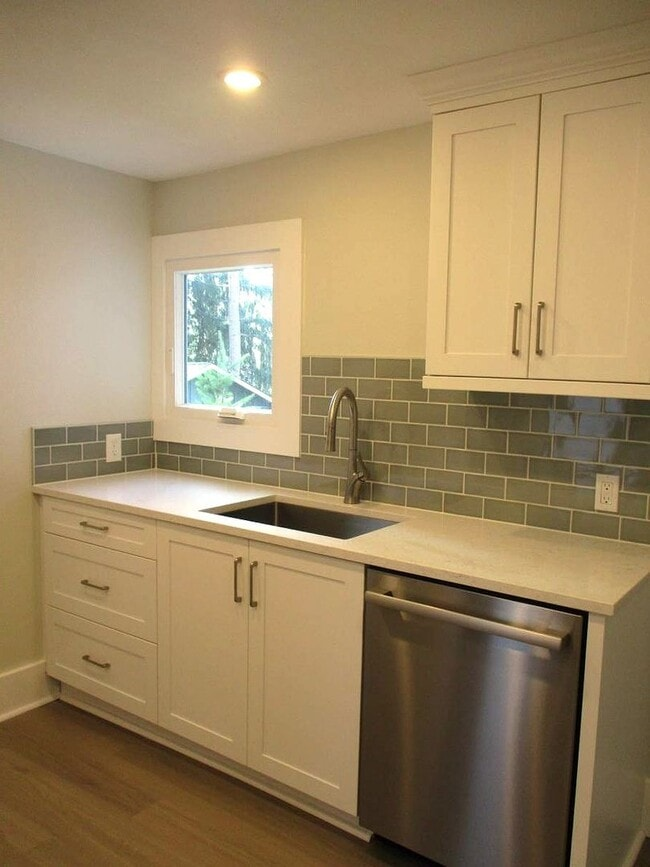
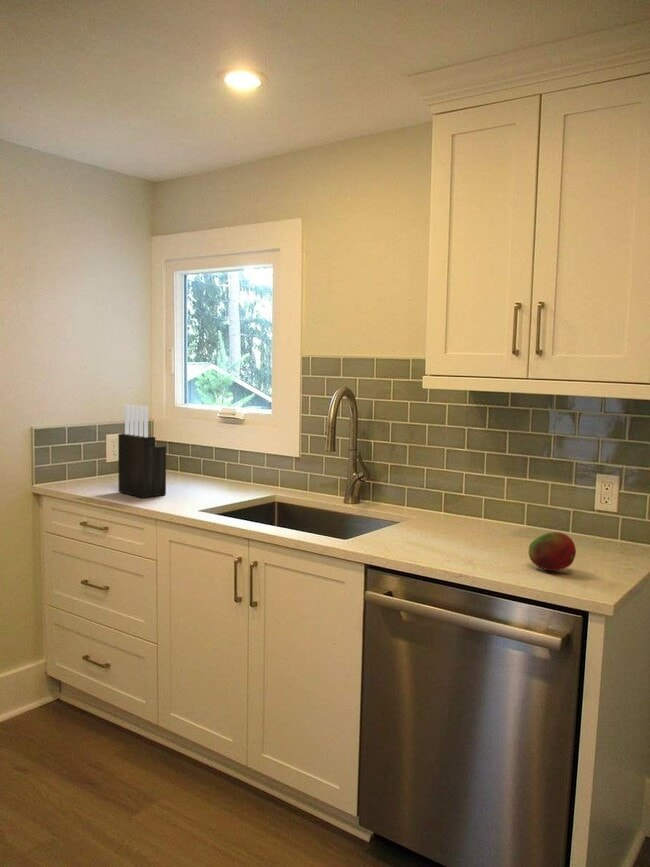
+ fruit (551, 551)
+ knife block (144, 449)
